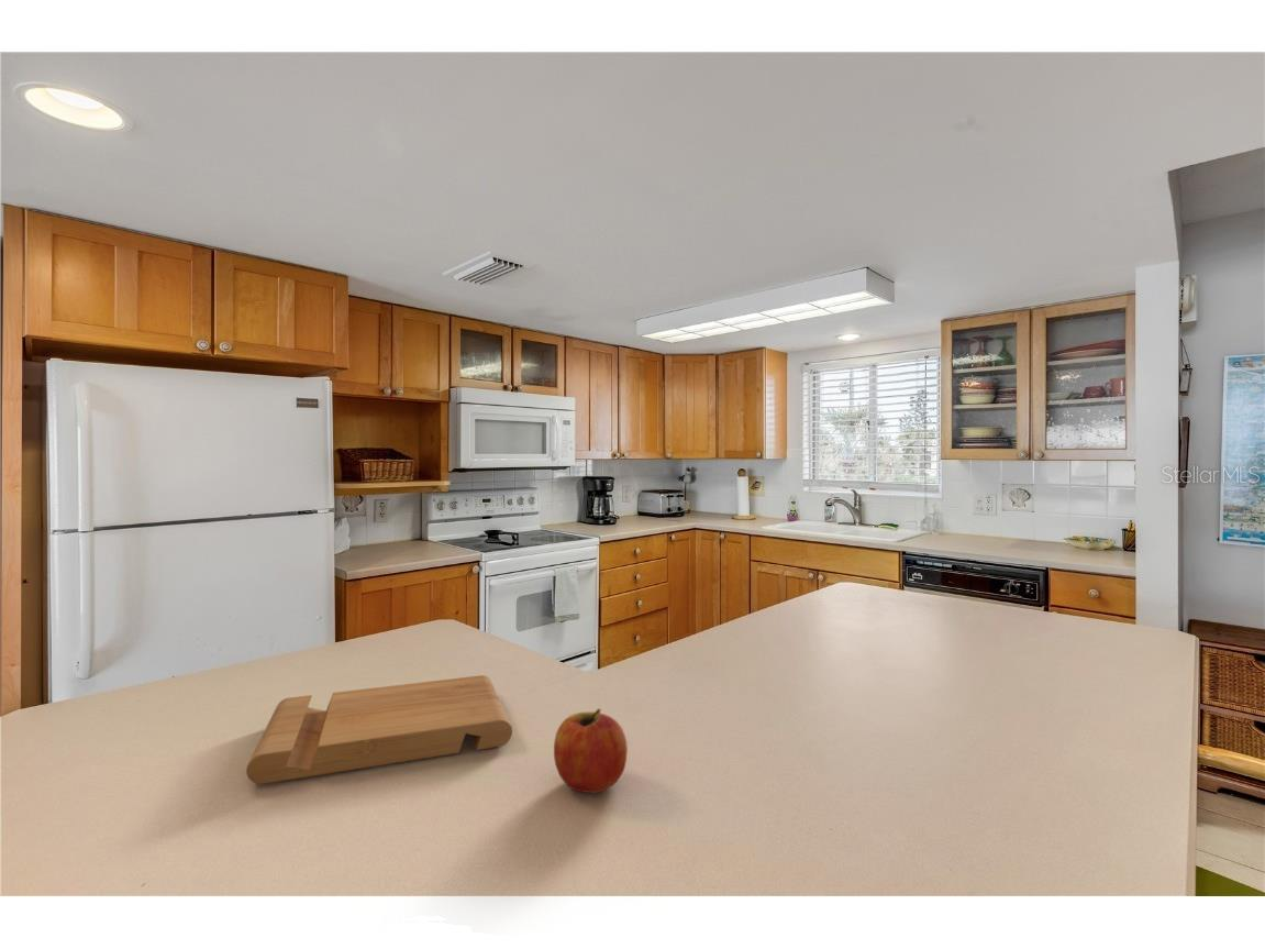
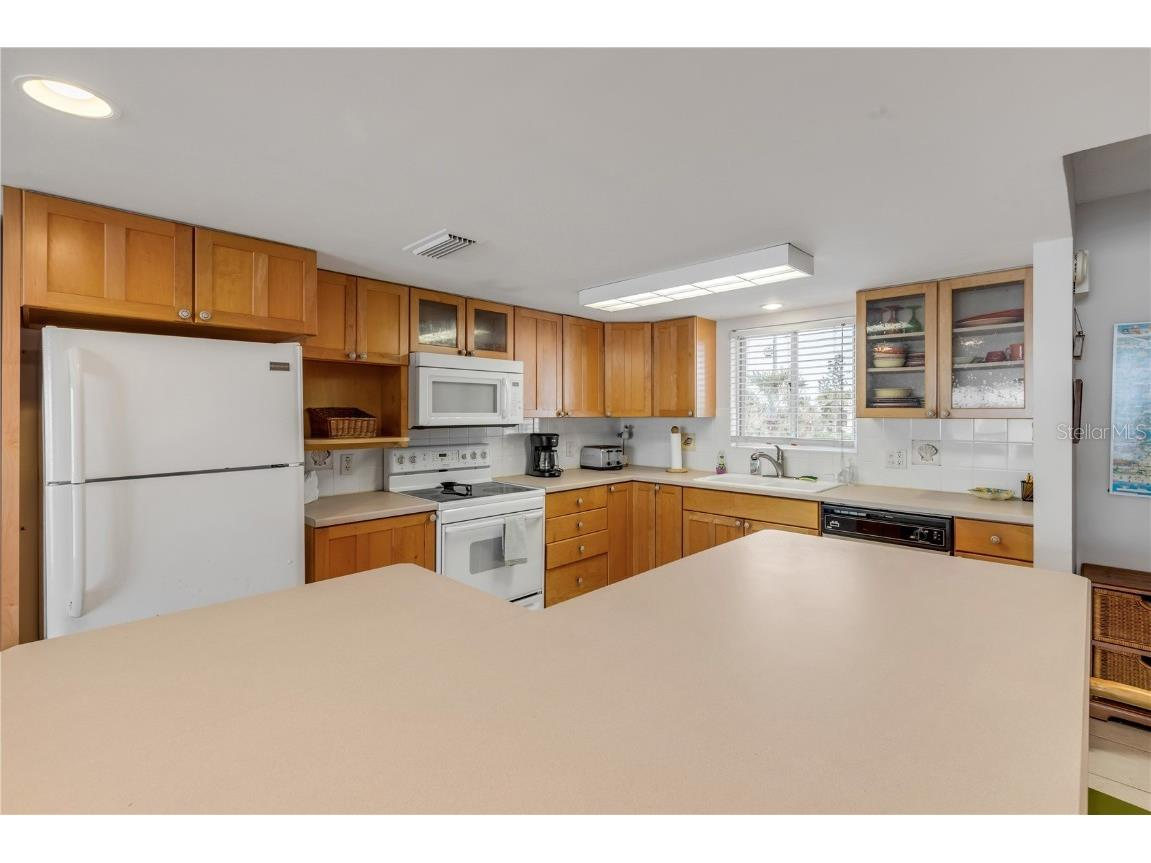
- fruit (589, 747)
- cutting board (389, 720)
